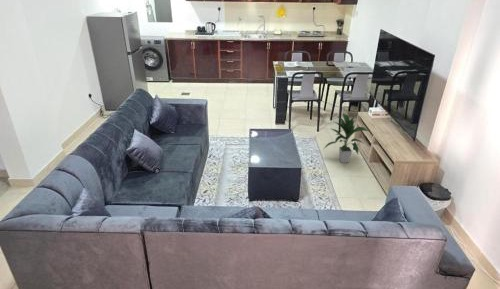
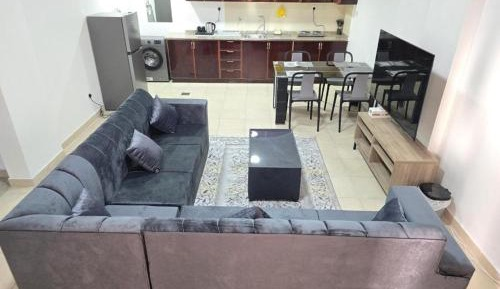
- indoor plant (345, 137)
